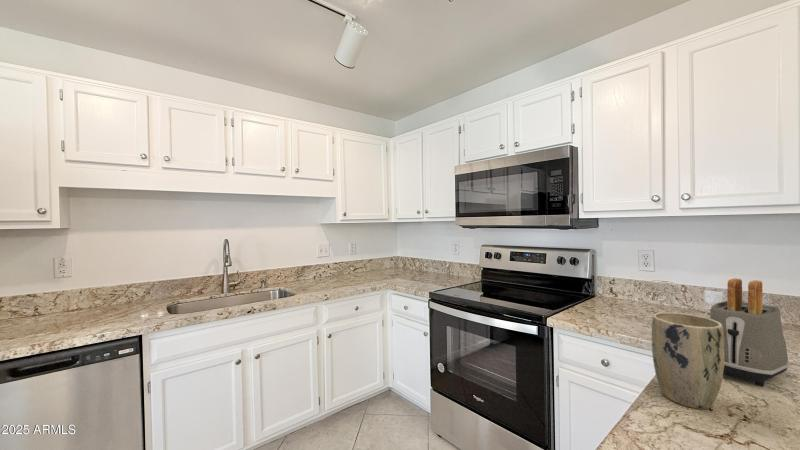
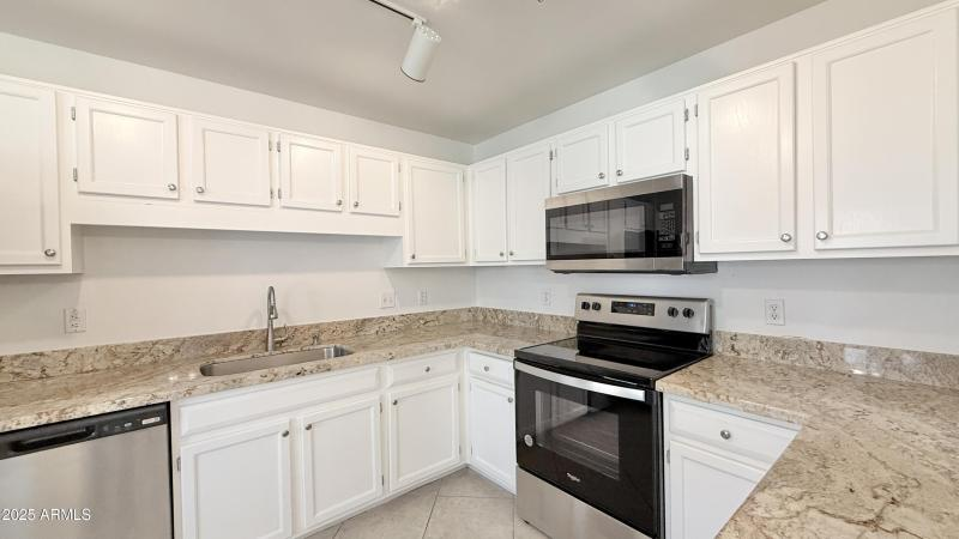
- toaster (745, 324)
- plant pot (686, 358)
